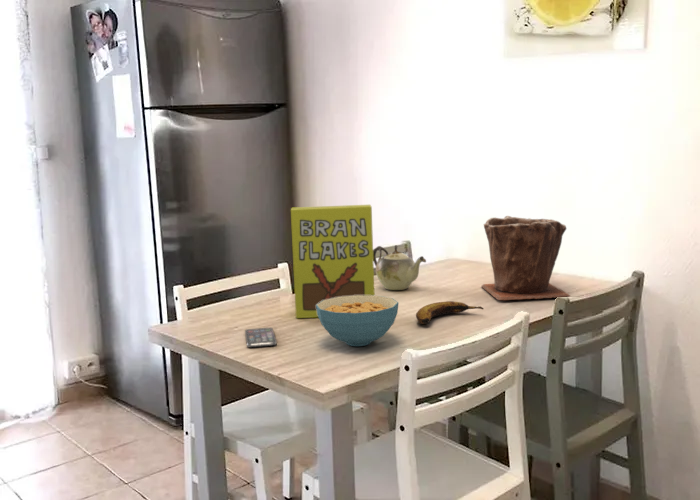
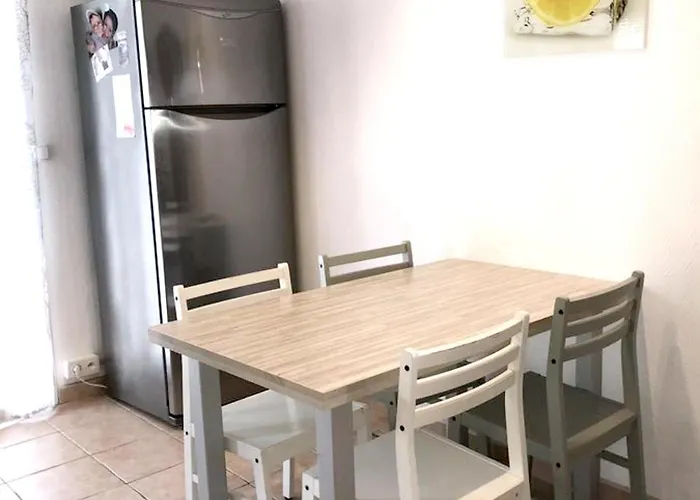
- banana (443, 311)
- cereal box (333, 261)
- teapot (398, 266)
- smartphone (260, 337)
- cereal bowl (357, 323)
- plant pot (524, 255)
